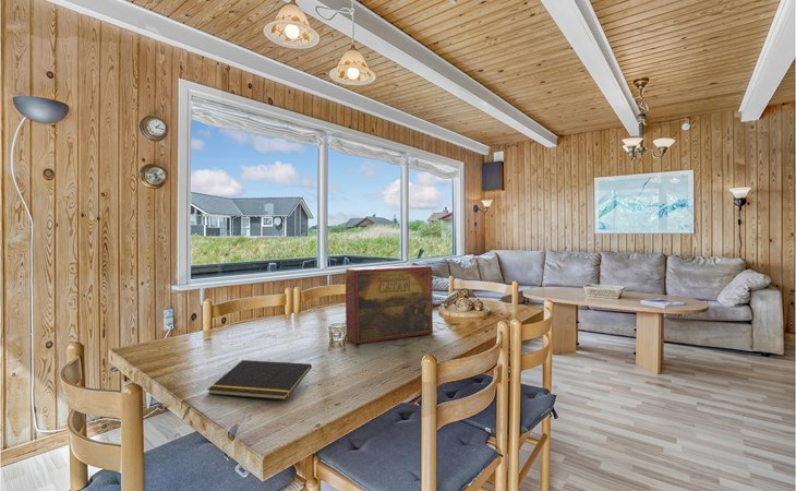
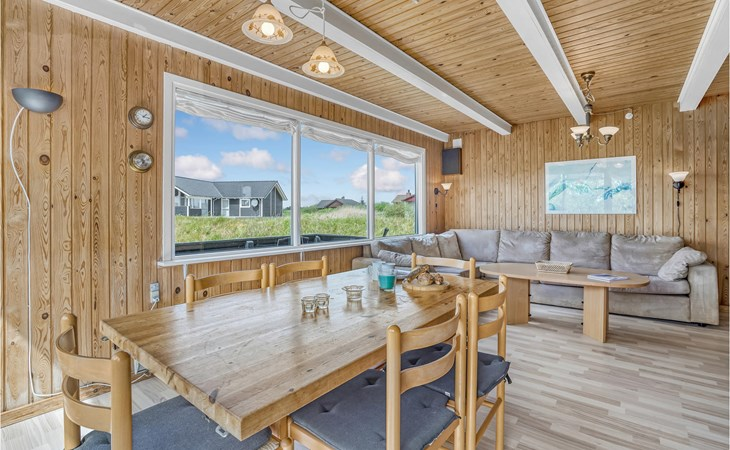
- notepad (262, 378)
- board game (390, 301)
